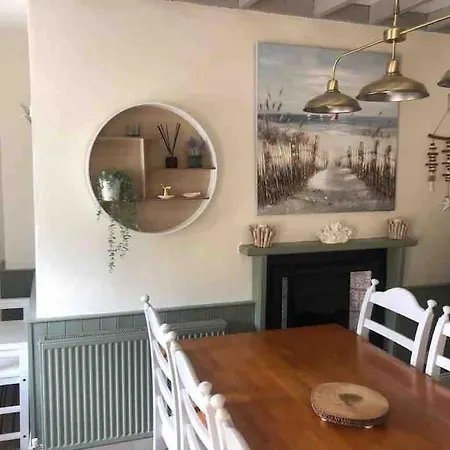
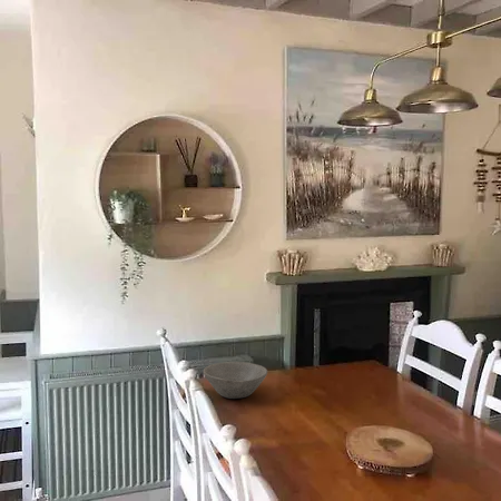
+ bowl (235, 382)
